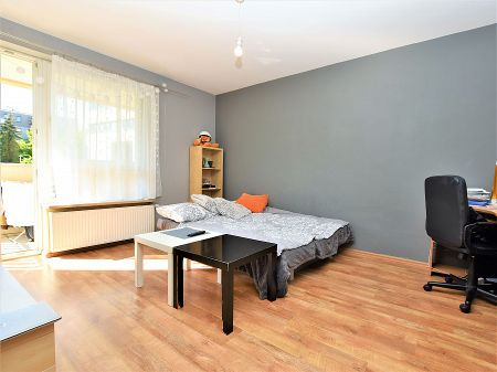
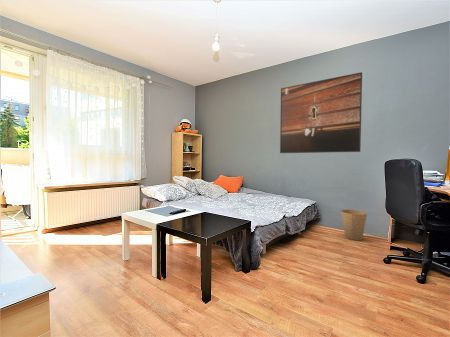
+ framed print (316, 117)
+ trash can (353, 225)
